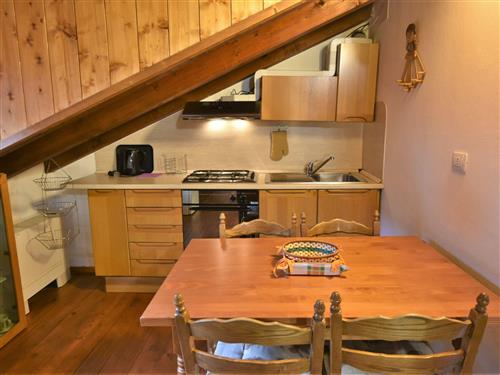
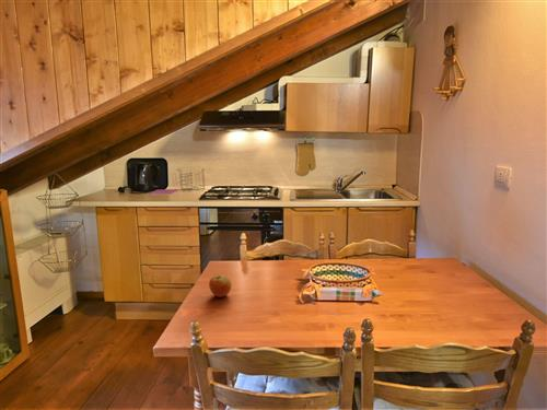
+ apple (220, 285)
